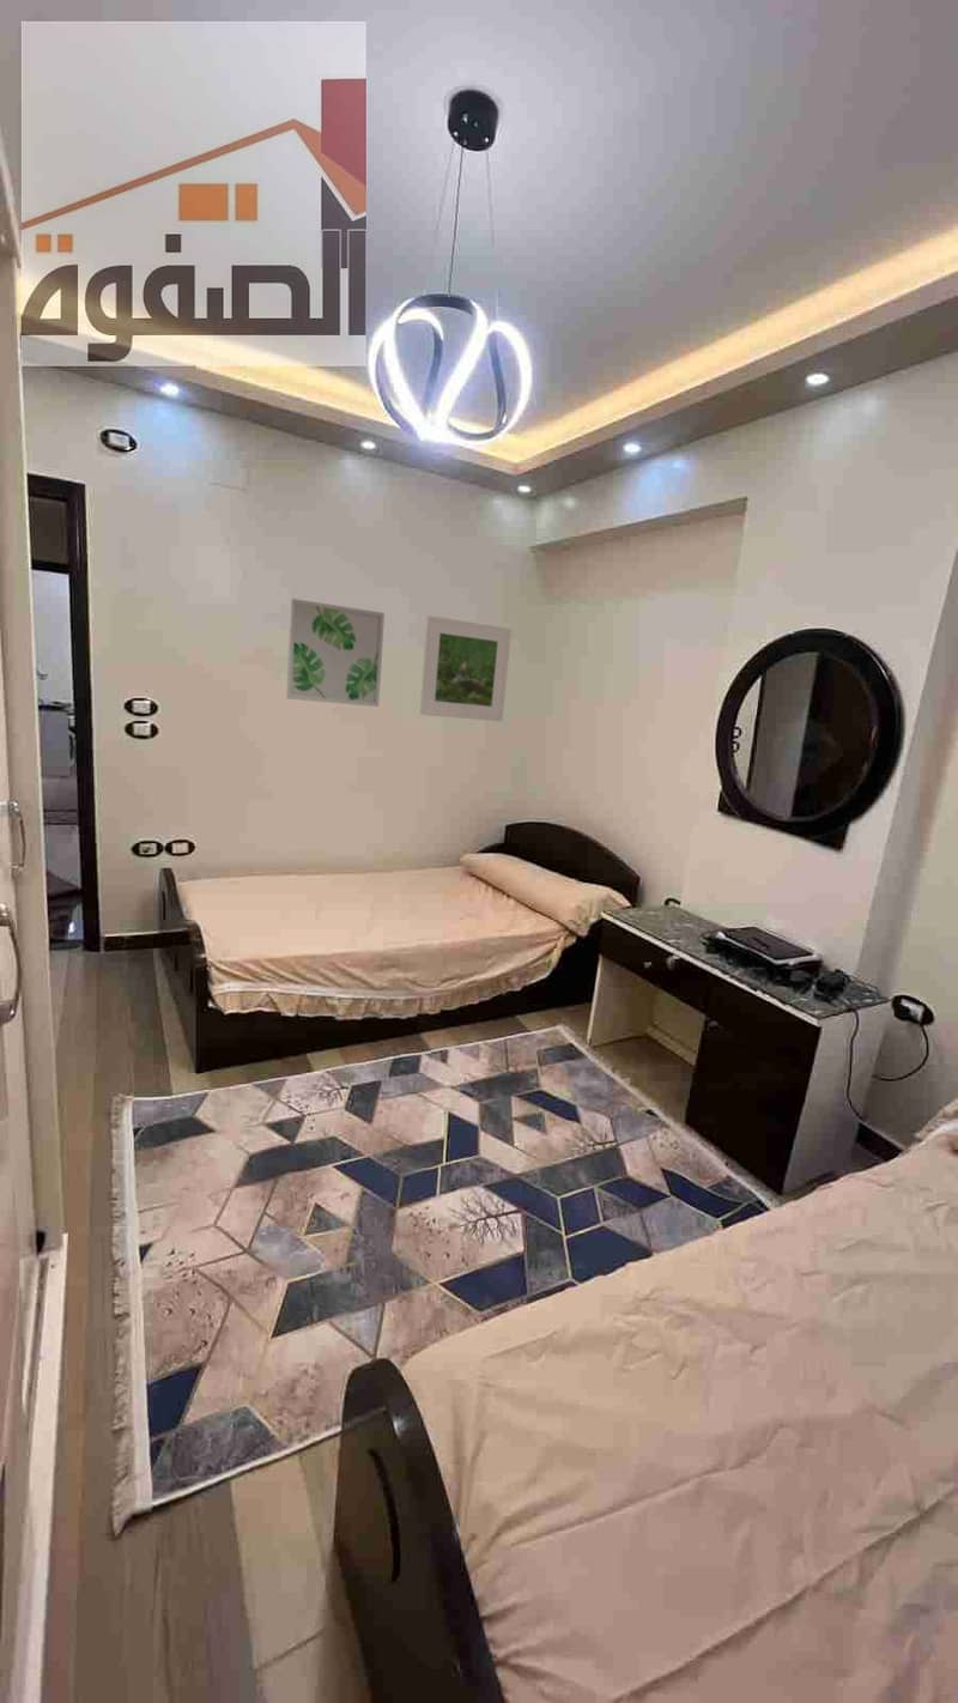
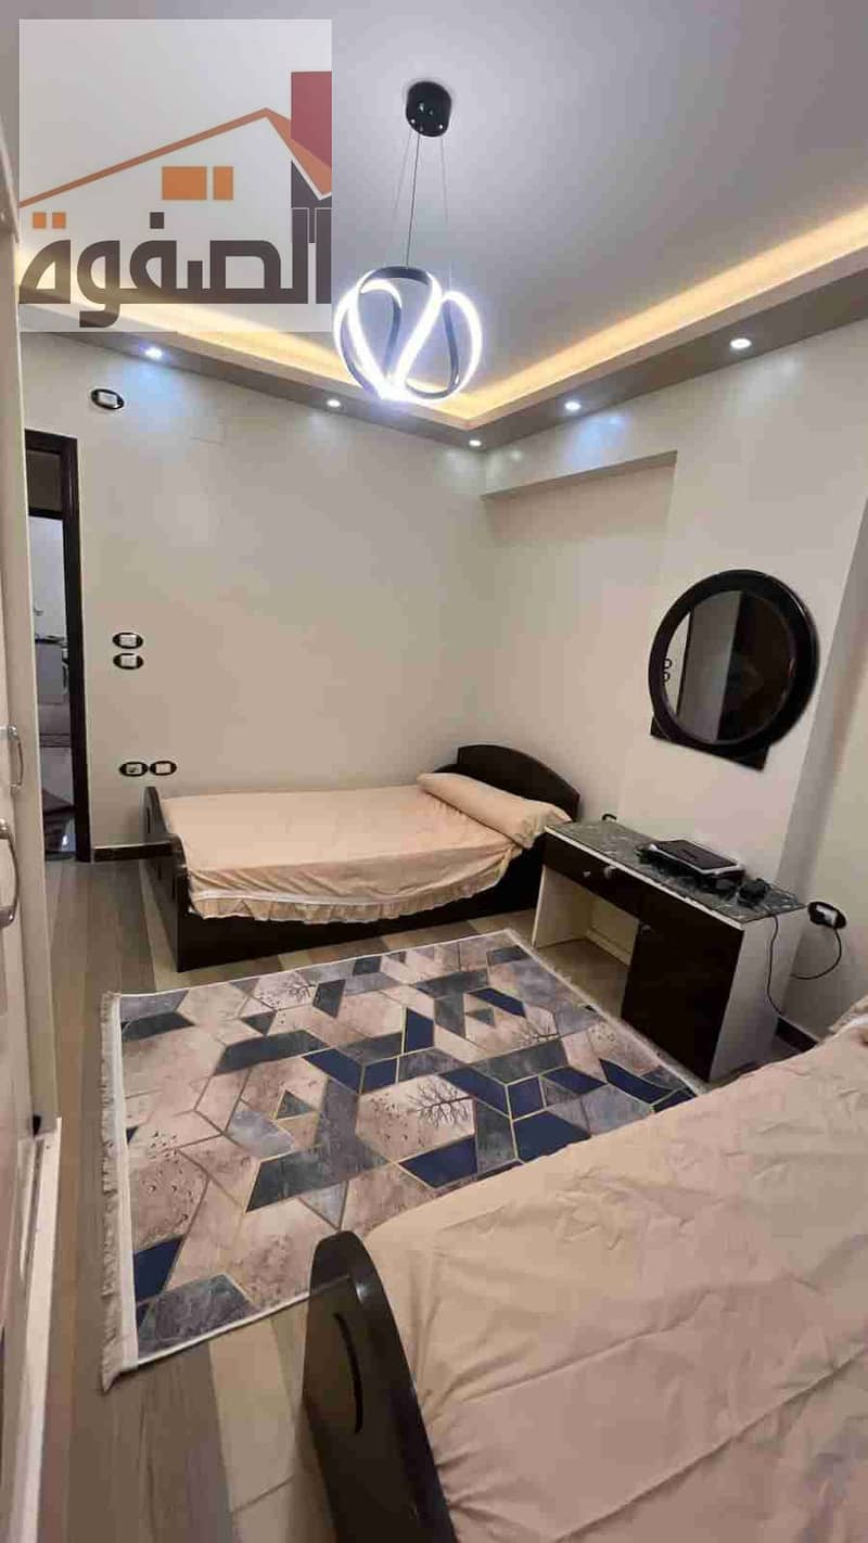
- wall art (335, 655)
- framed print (466, 671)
